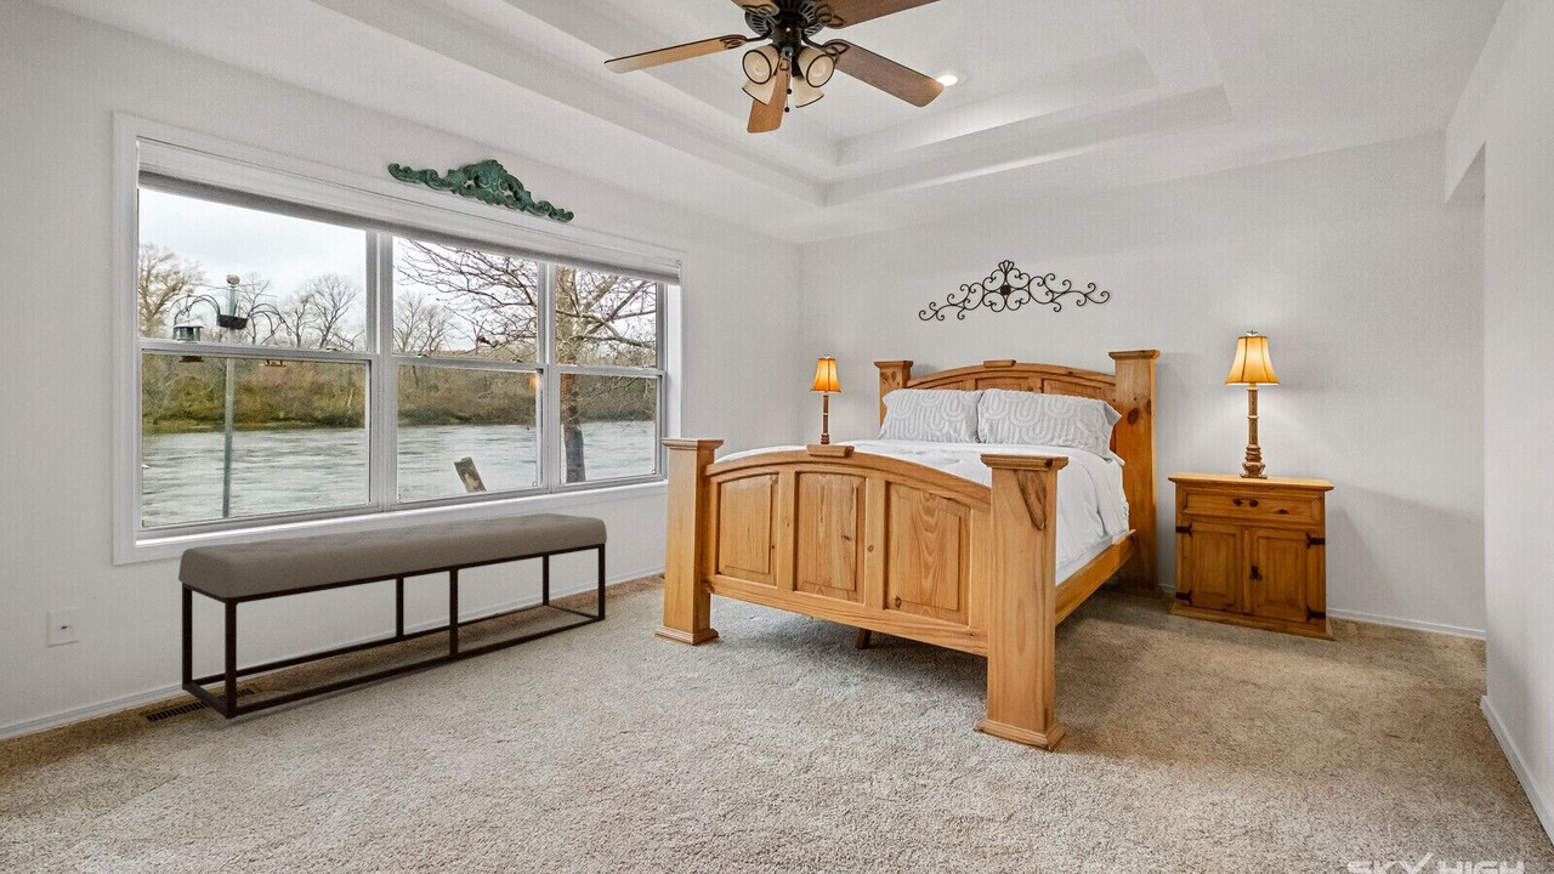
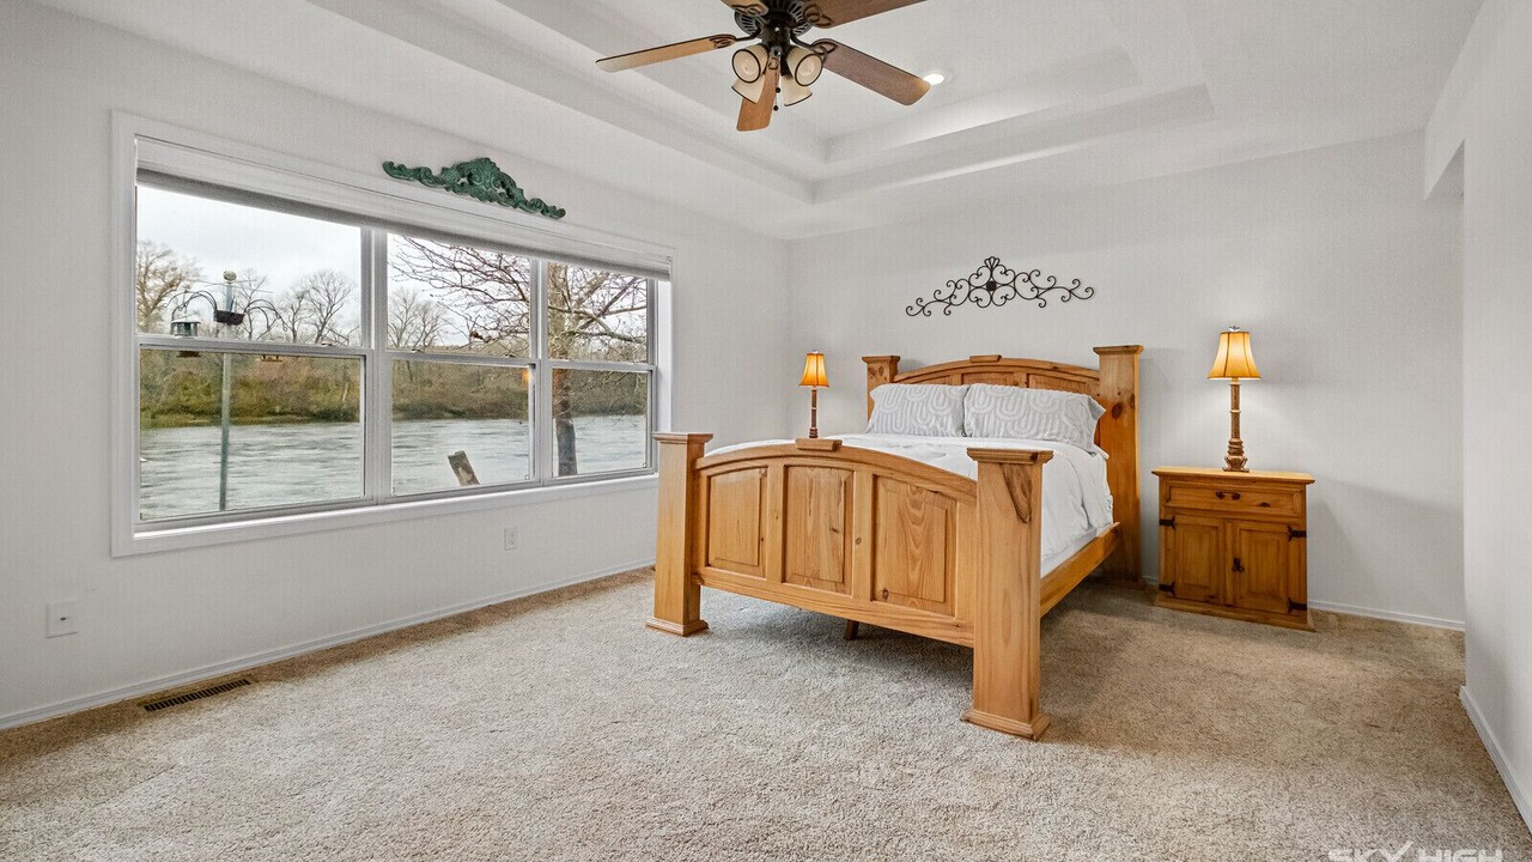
- bench (425, 574)
